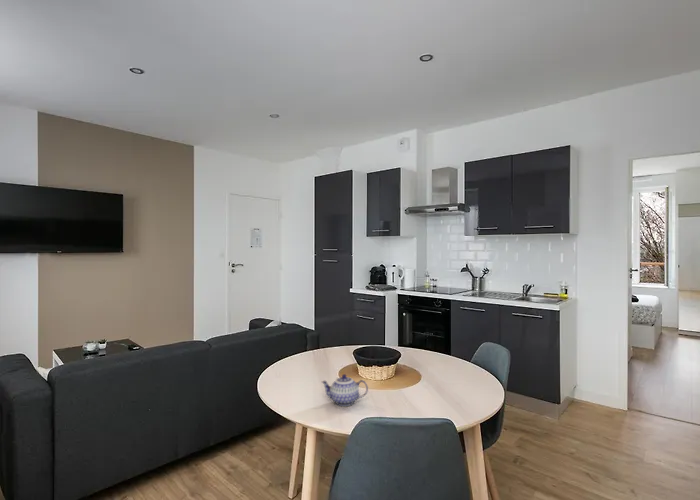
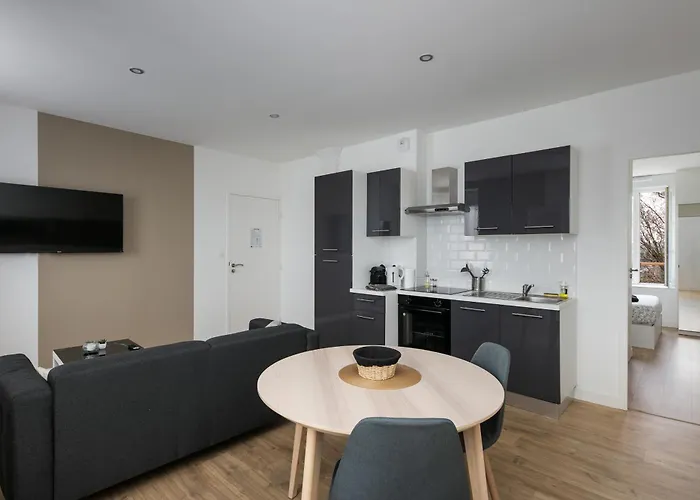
- teapot (344, 388)
